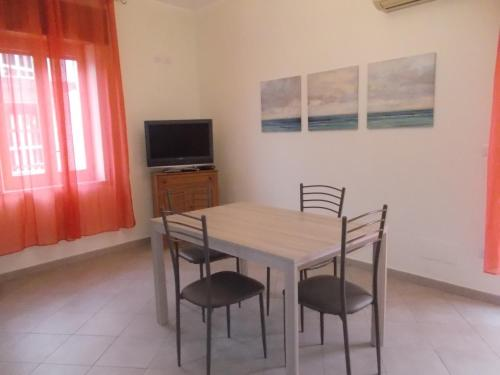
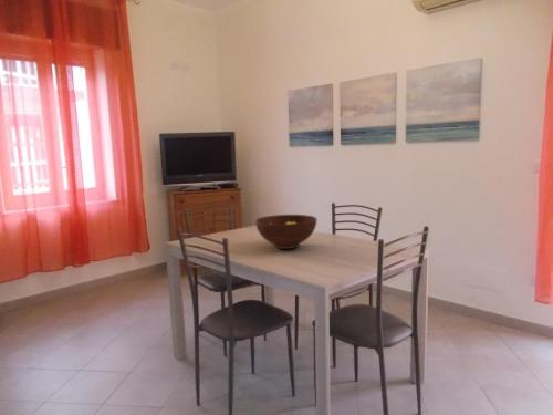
+ fruit bowl (286, 232)
